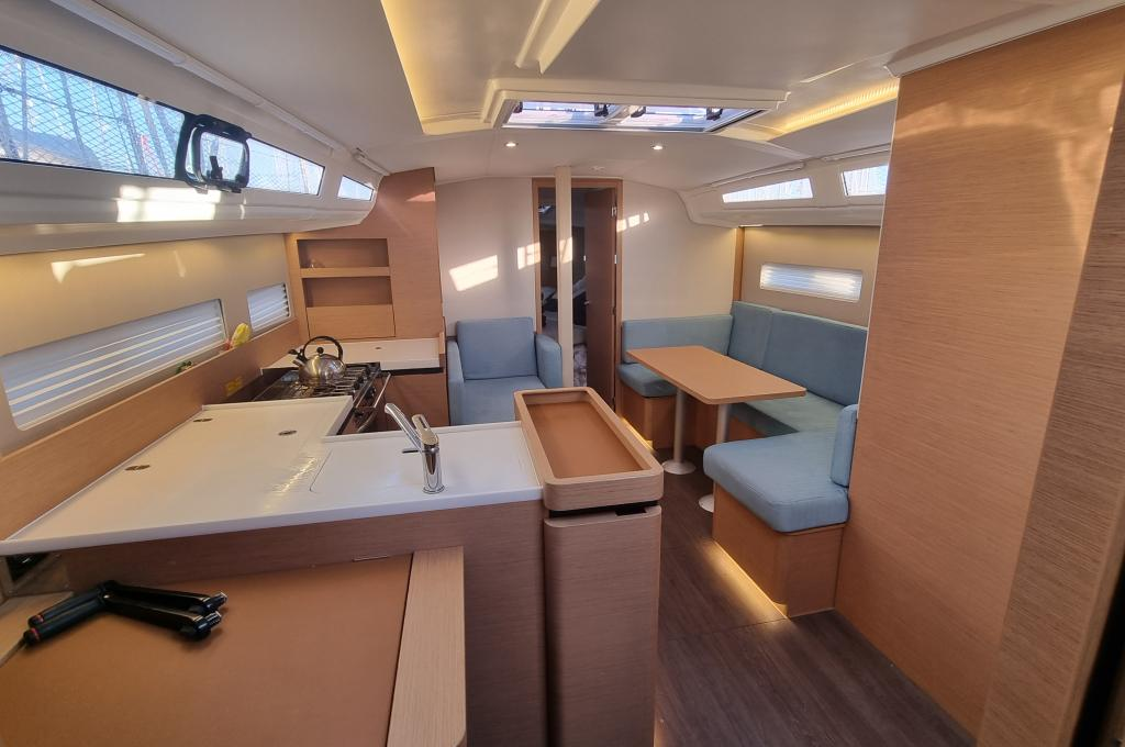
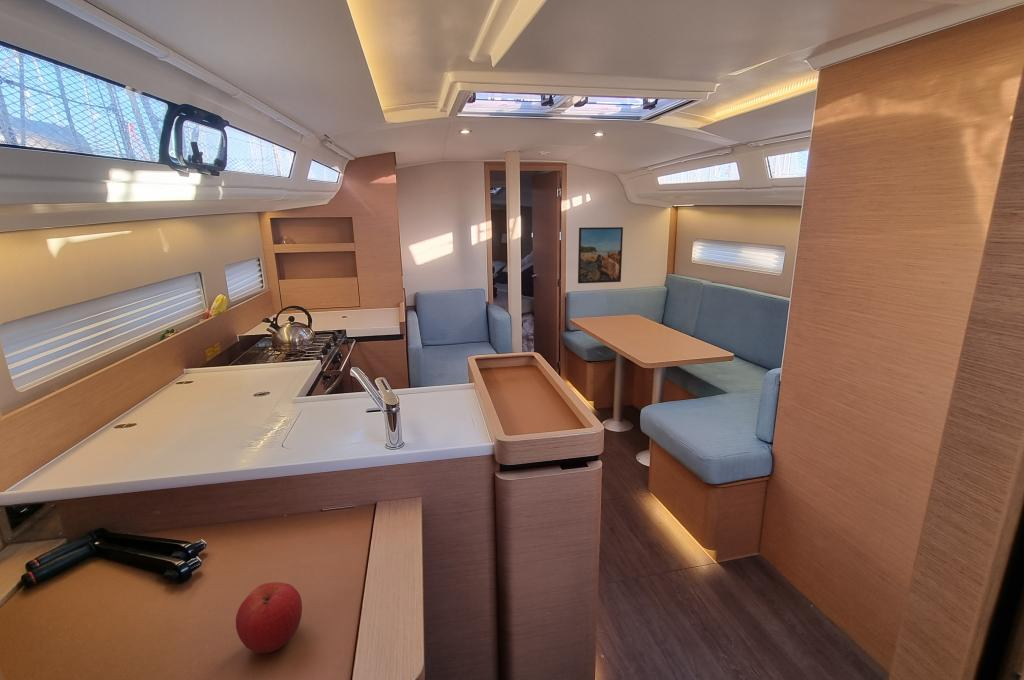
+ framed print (600, 255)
+ fruit (270, 615)
